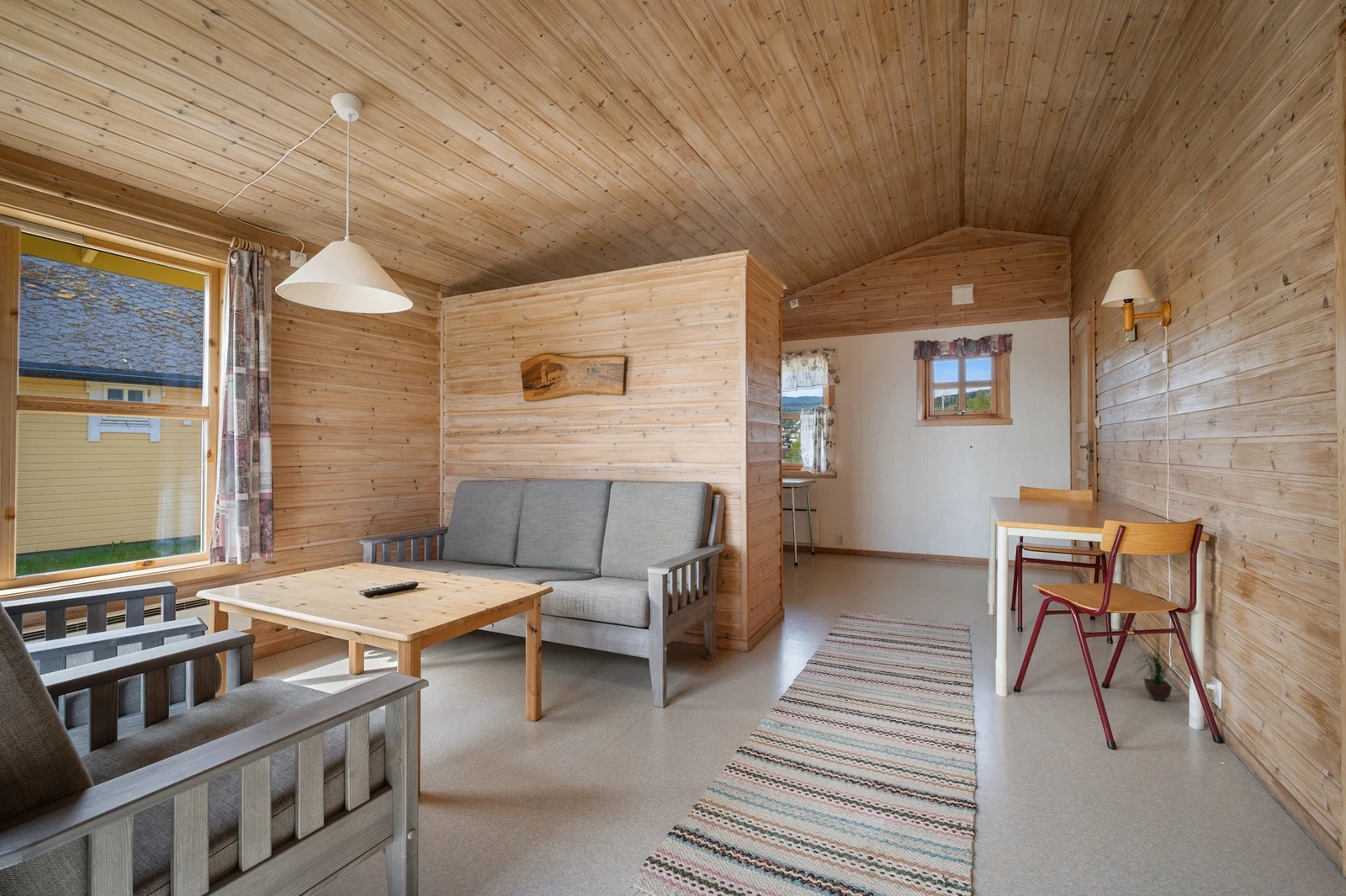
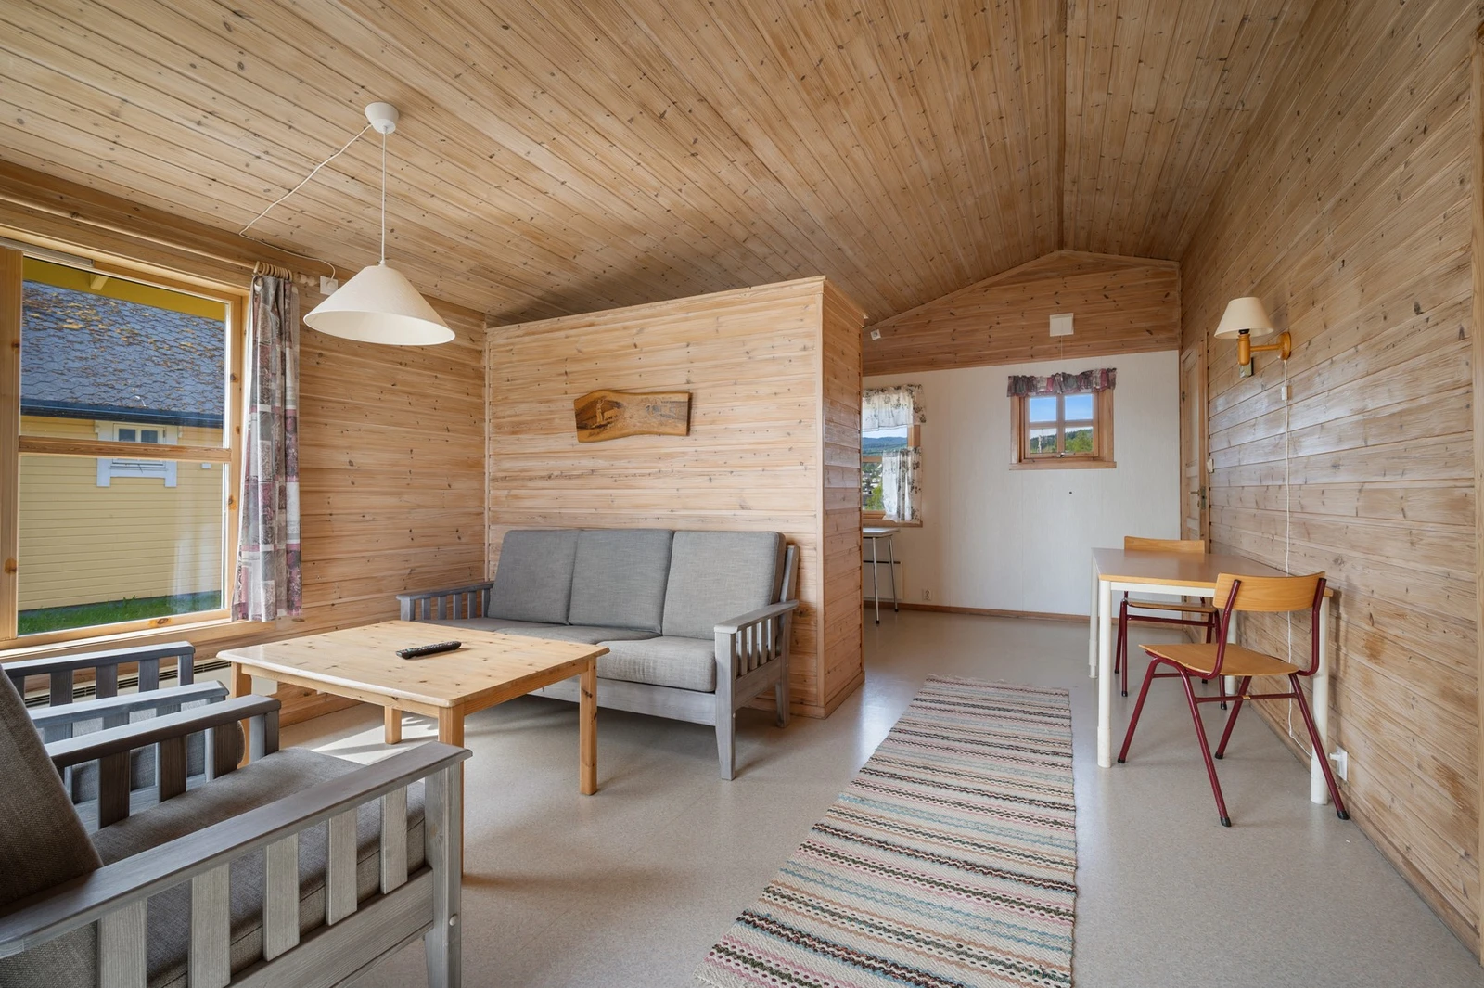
- potted plant (1154, 659)
